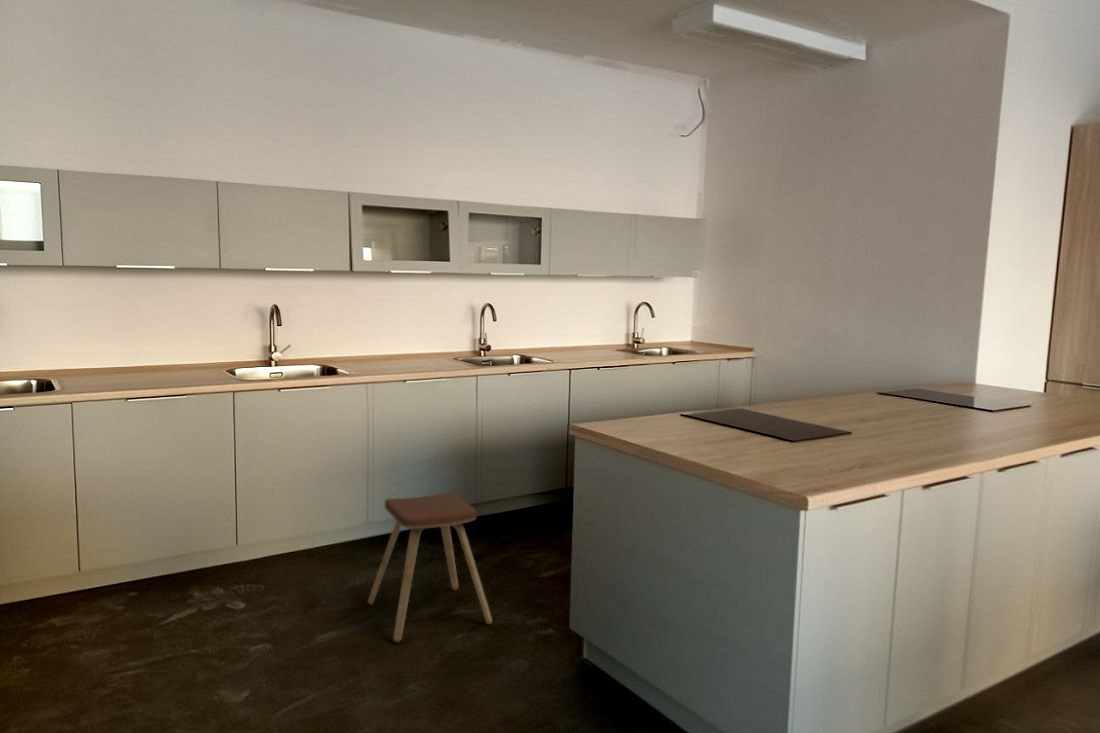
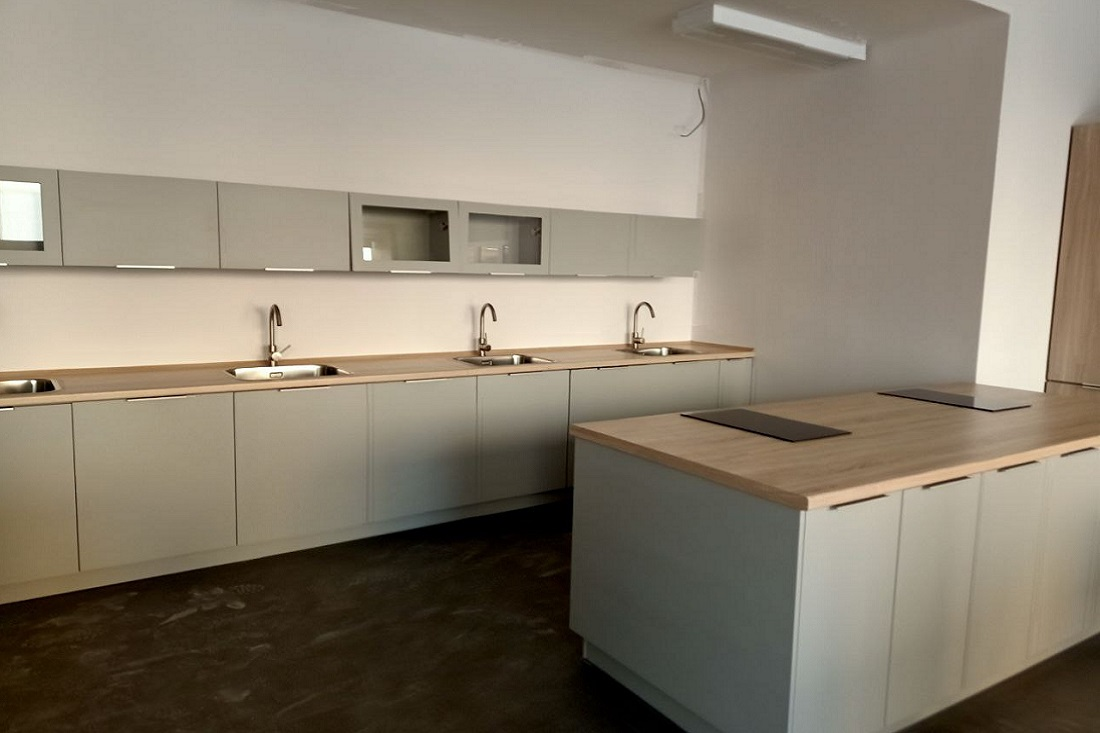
- music stool (416, 554)
